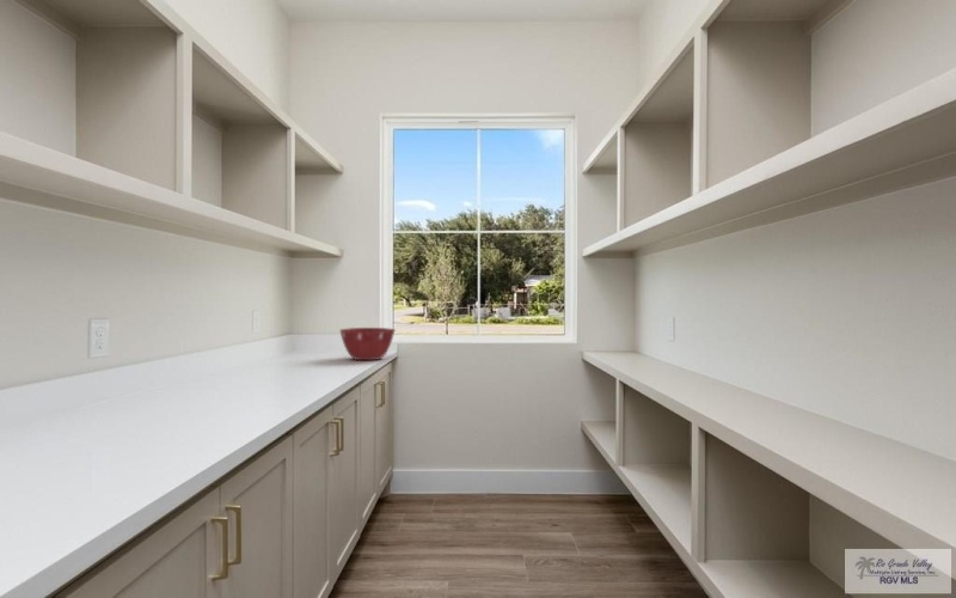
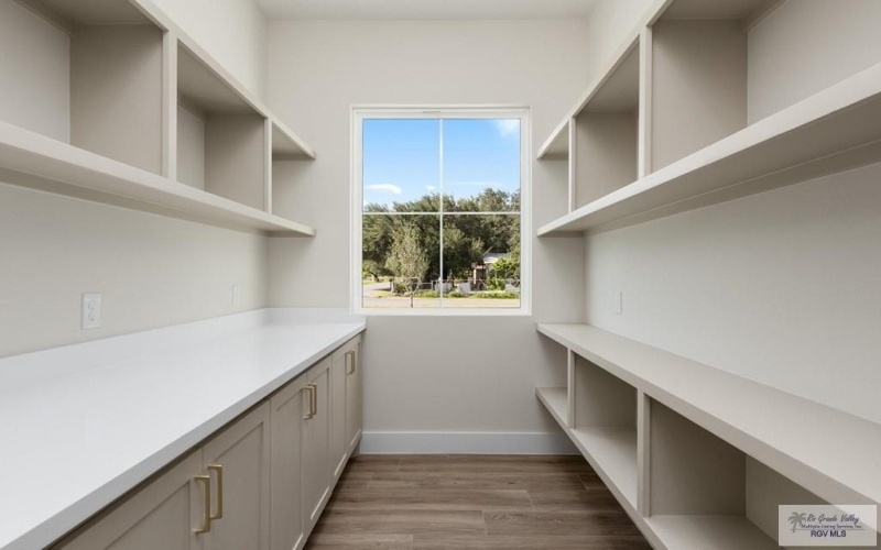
- mixing bowl (367, 343)
